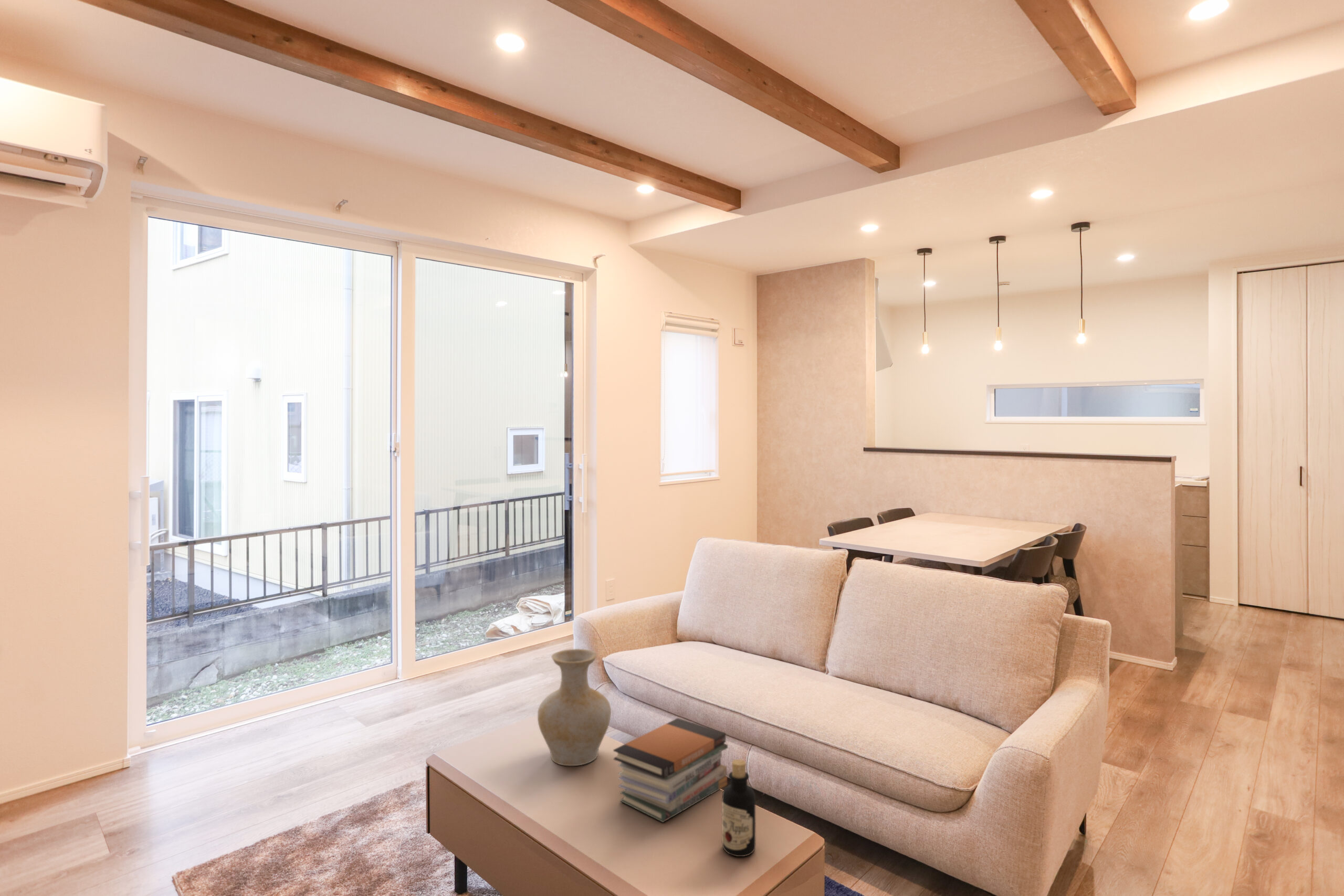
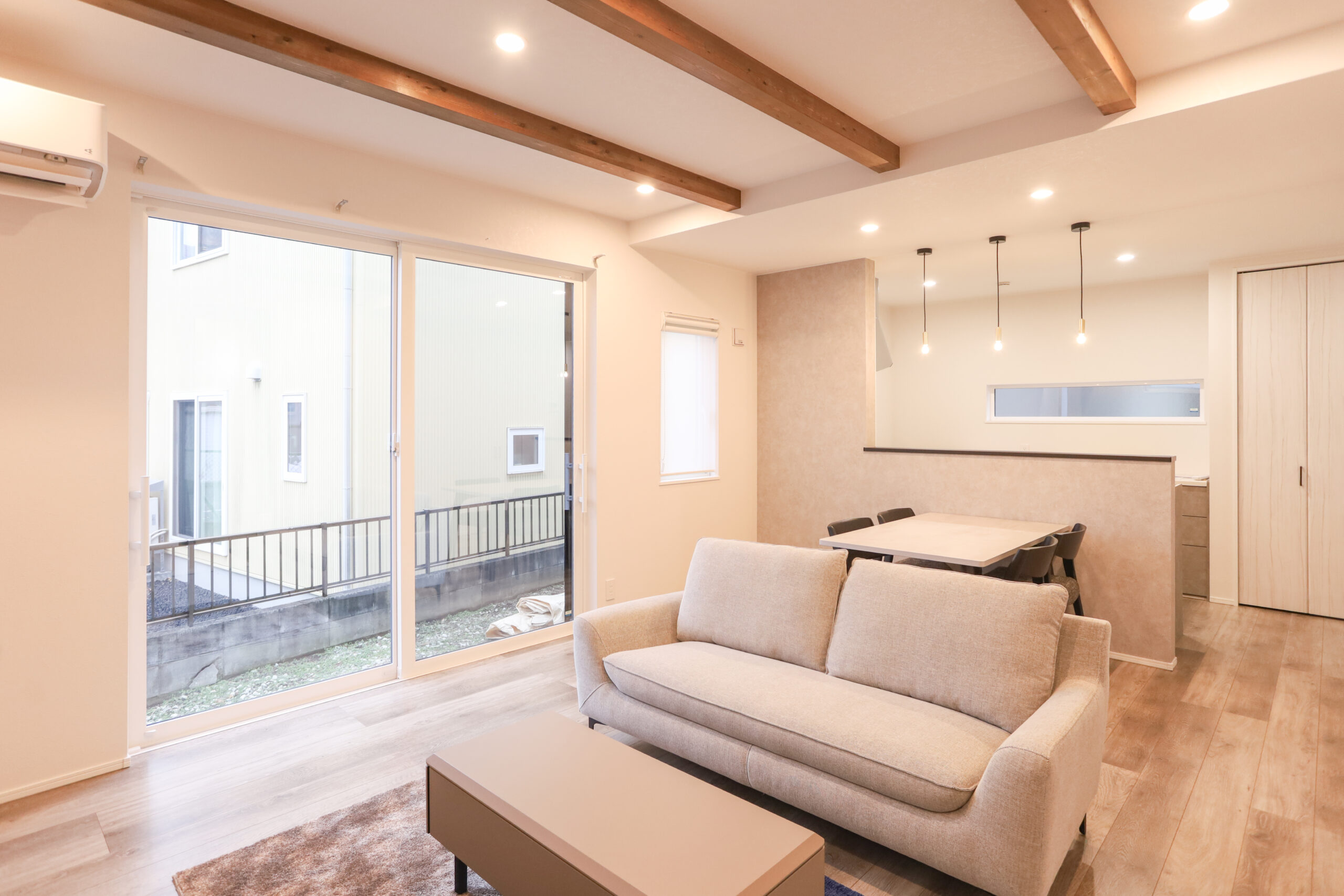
- book stack (672, 767)
- bottle (739, 805)
- vase (574, 705)
